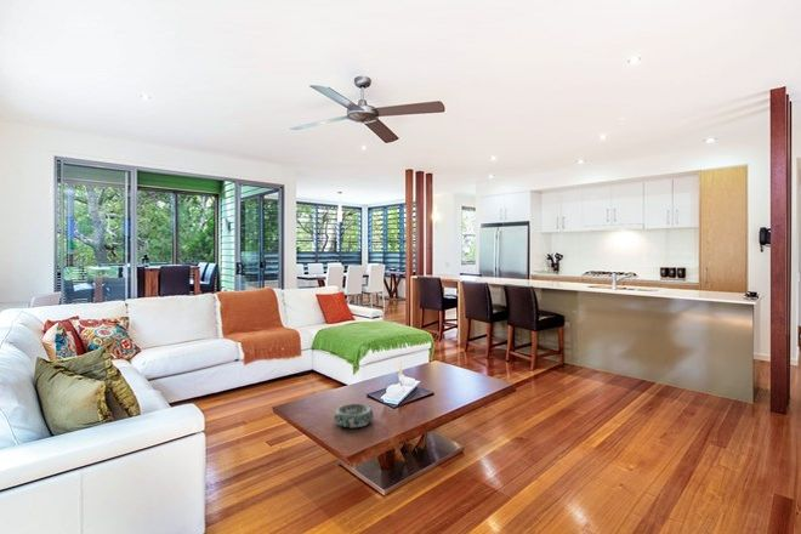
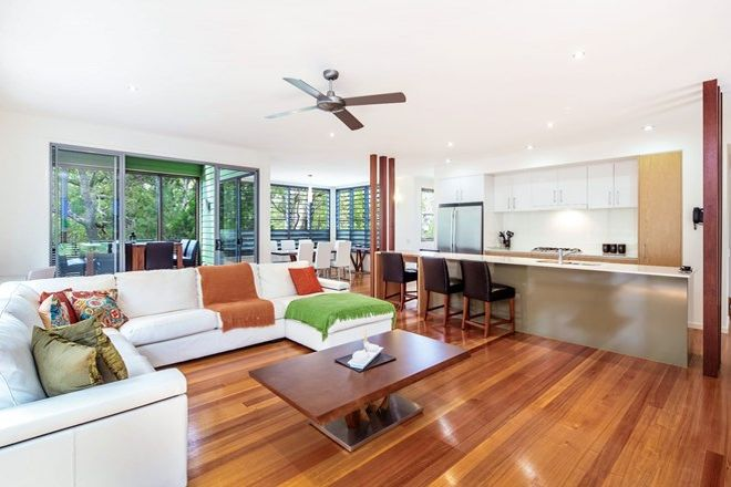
- decorative bowl (353, 415)
